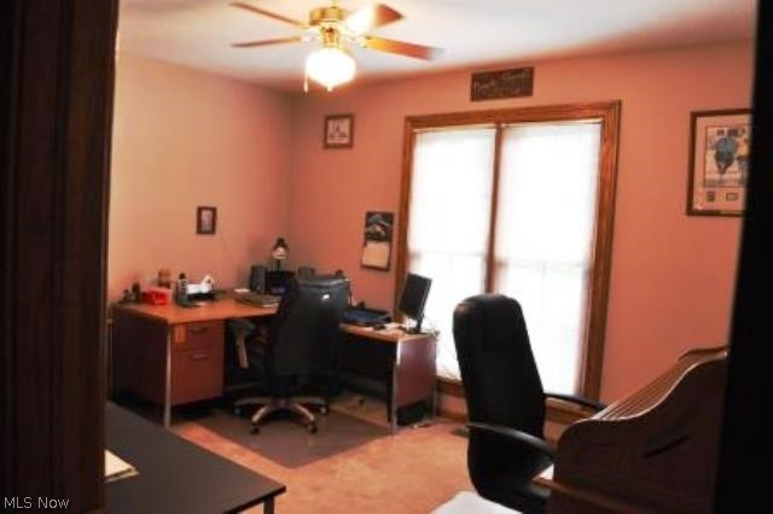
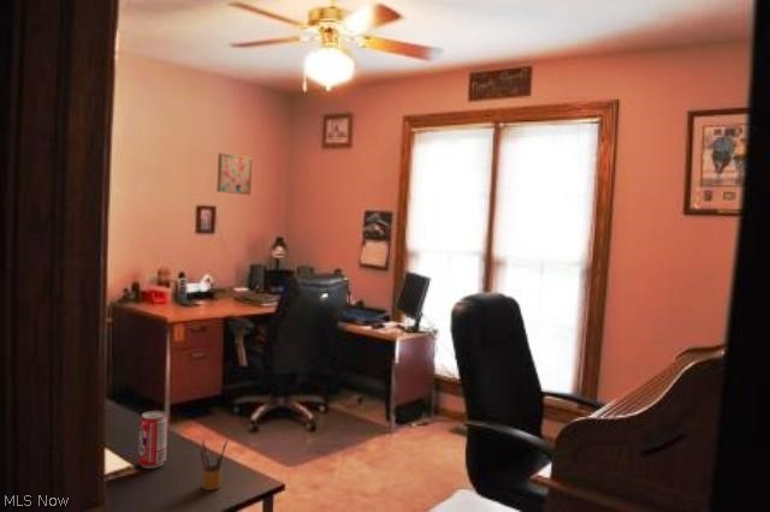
+ pencil box (213, 465)
+ beverage can (153, 439)
+ wall art (235, 174)
